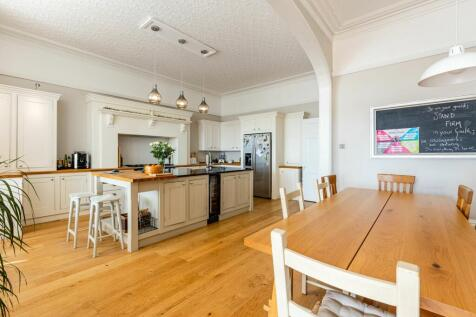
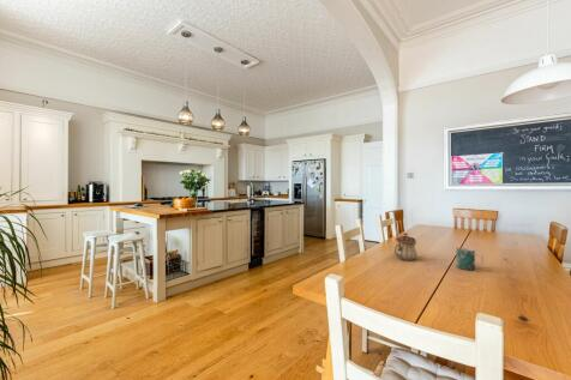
+ mug (469, 259)
+ teapot (404, 245)
